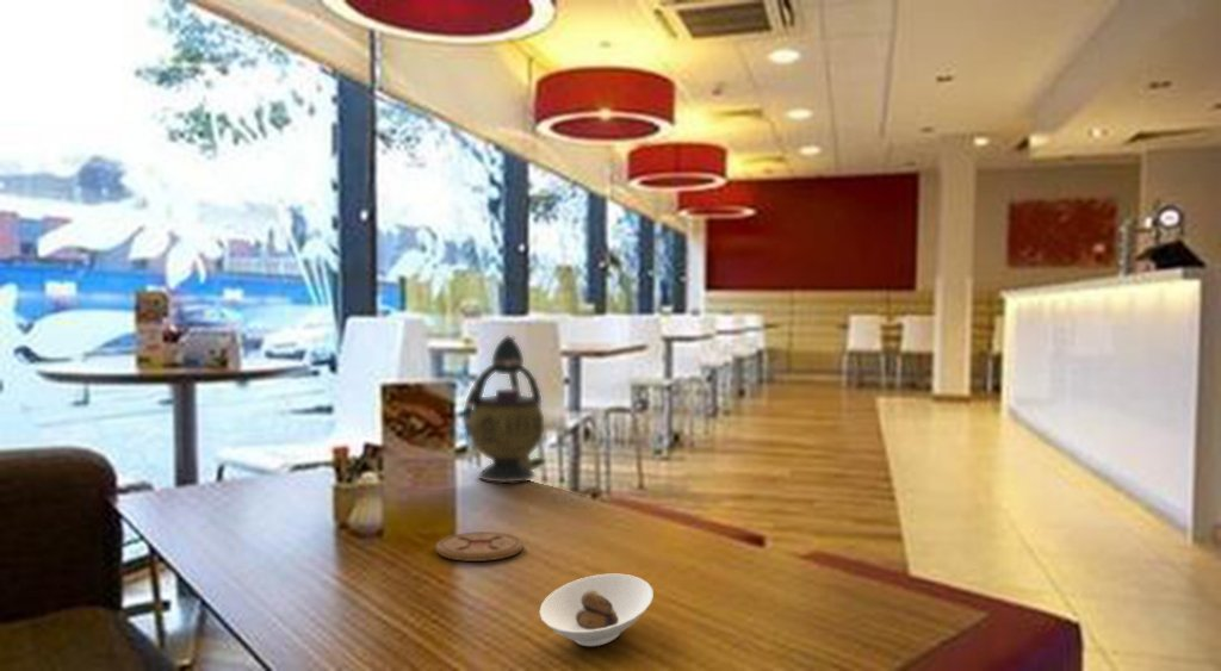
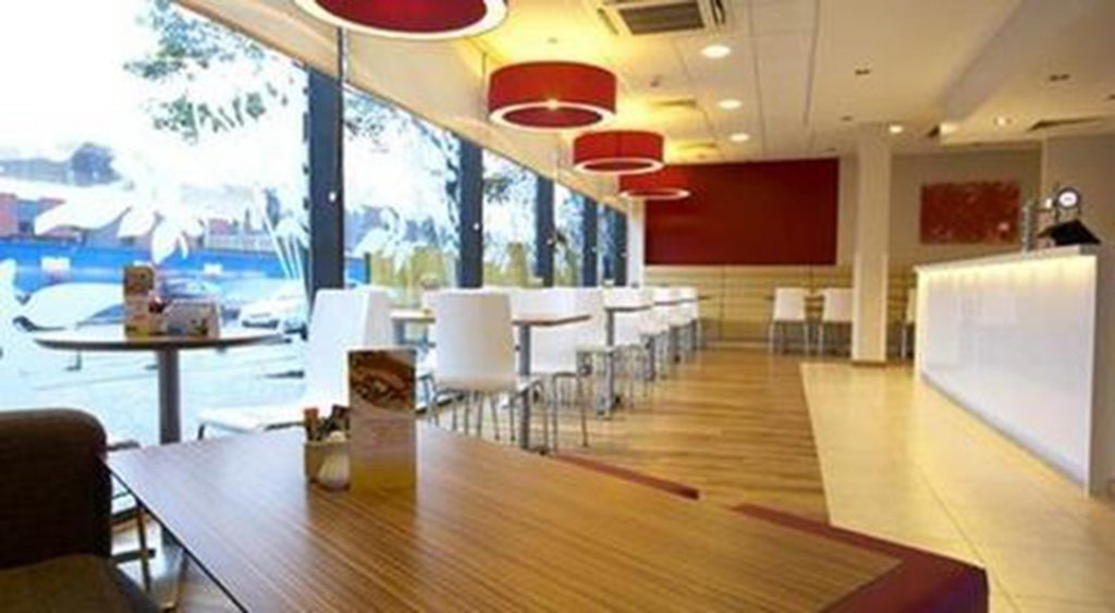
- saucer (597, 611)
- coaster (479, 545)
- teapot (513, 408)
